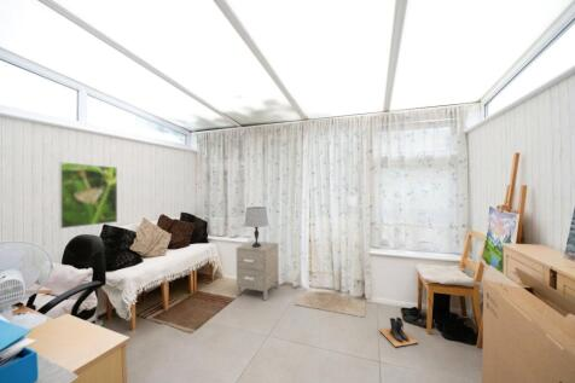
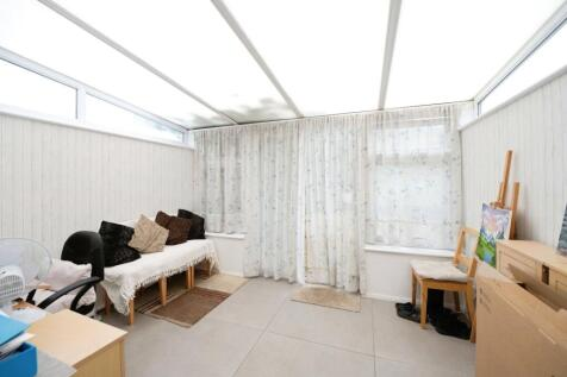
- lamp (256, 226)
- nightstand (256, 268)
- boots (397, 329)
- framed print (91, 195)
